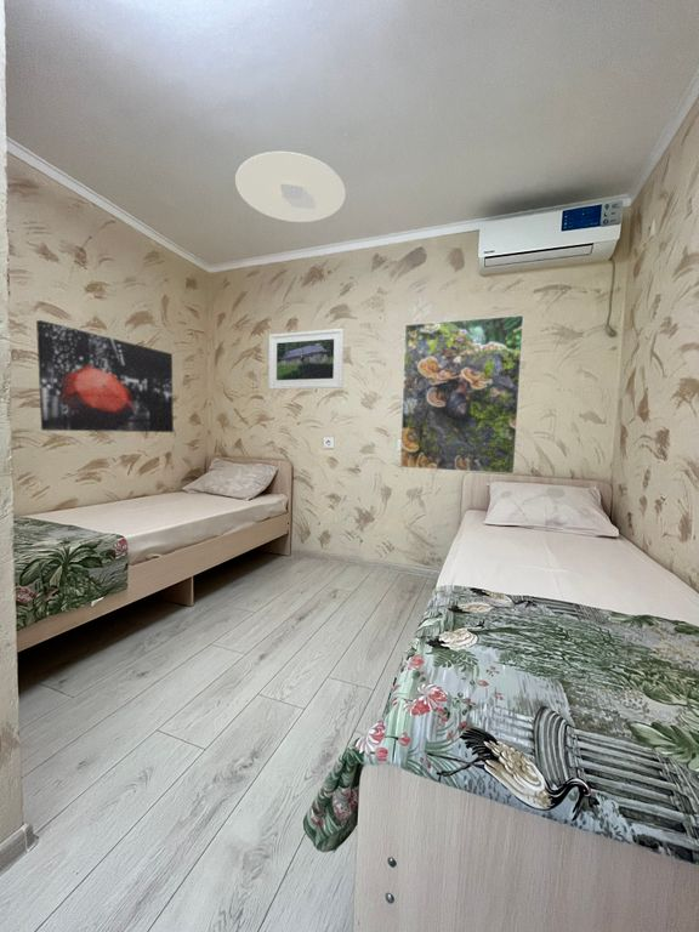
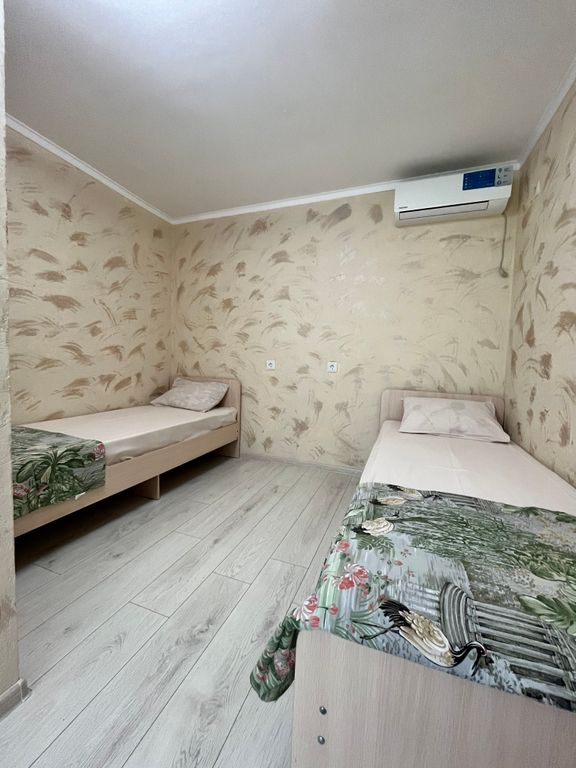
- wall art (116, 386)
- ceiling light (291, 186)
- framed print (305, 360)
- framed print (458, 396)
